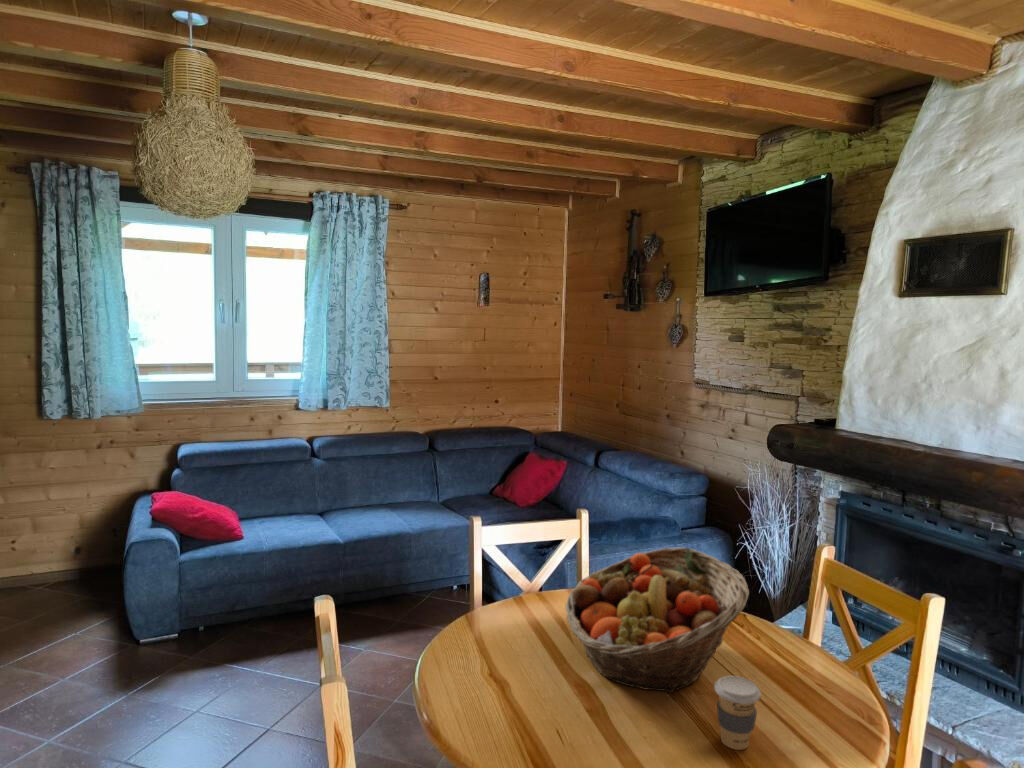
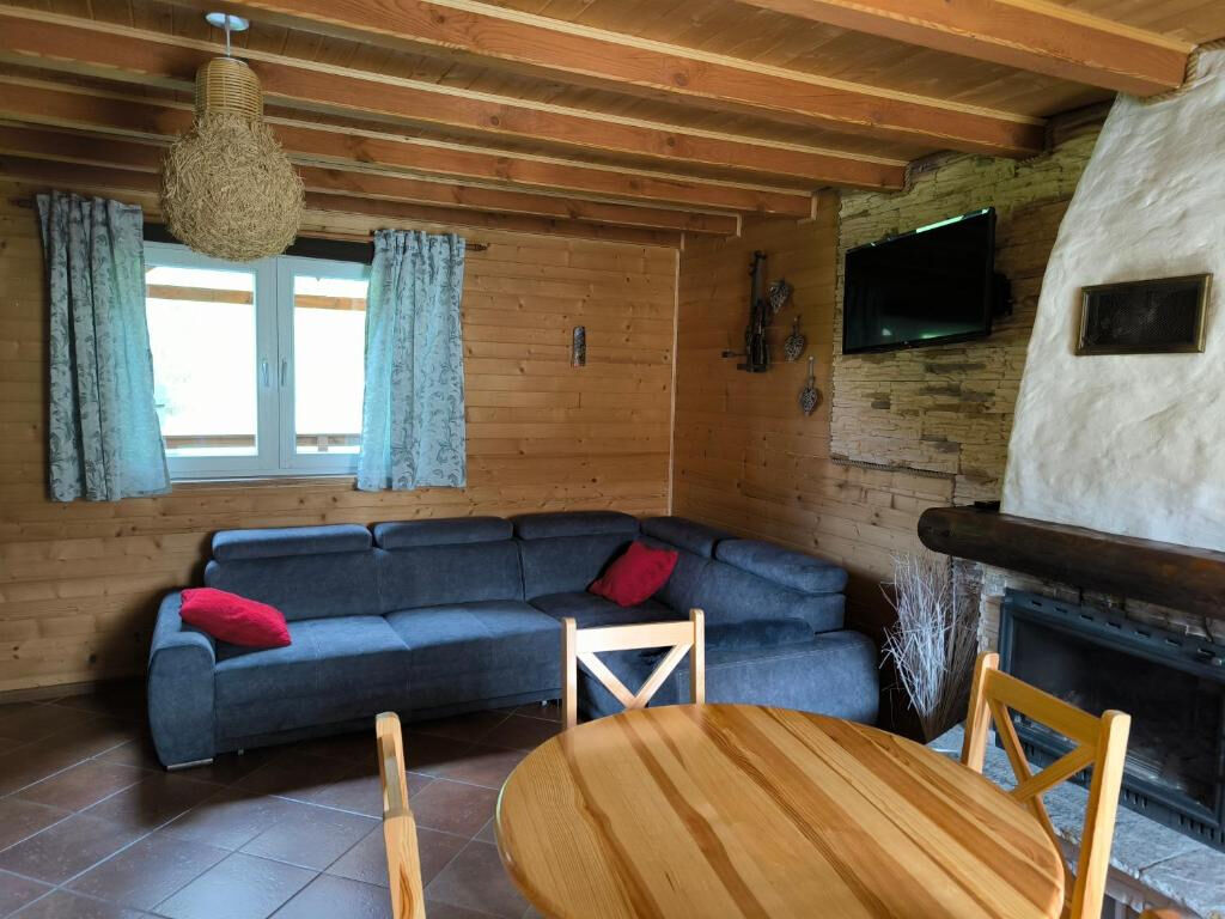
- fruit basket (652, 610)
- coffee cup (736, 713)
